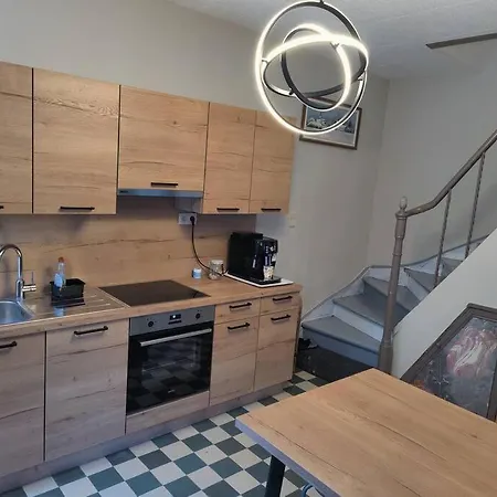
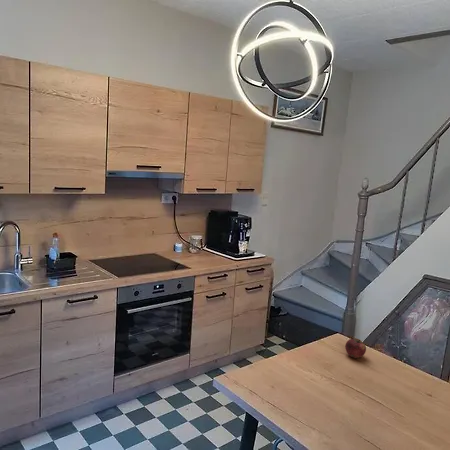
+ fruit (355, 347)
